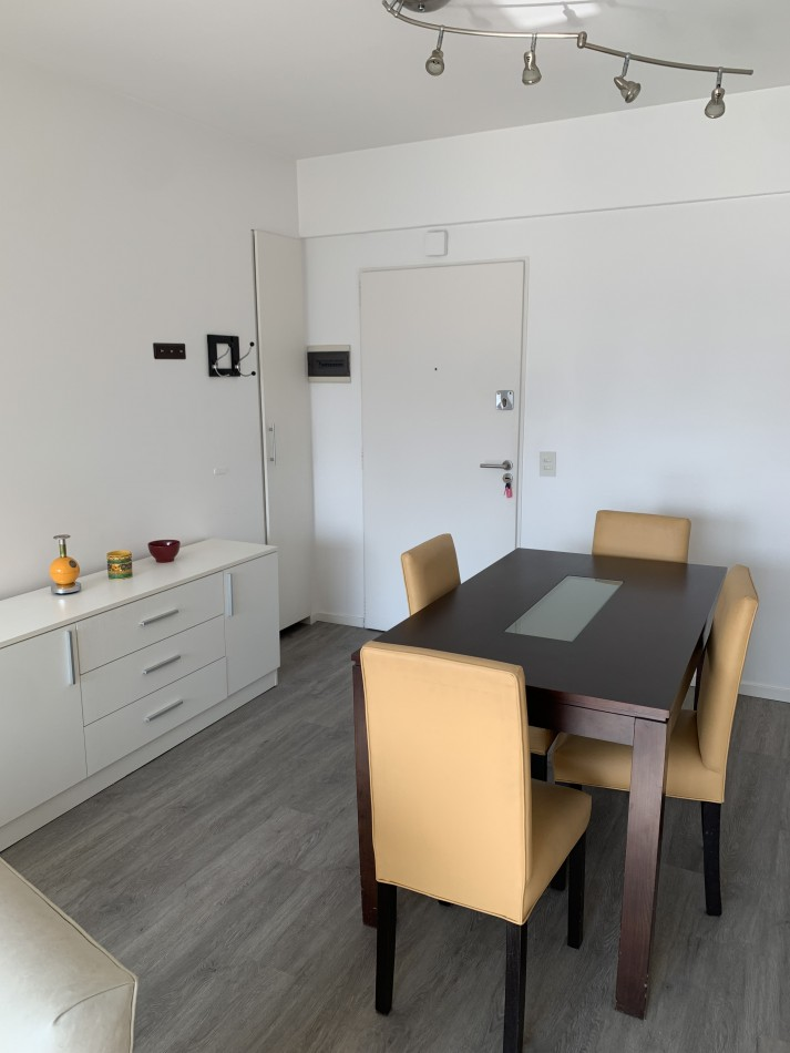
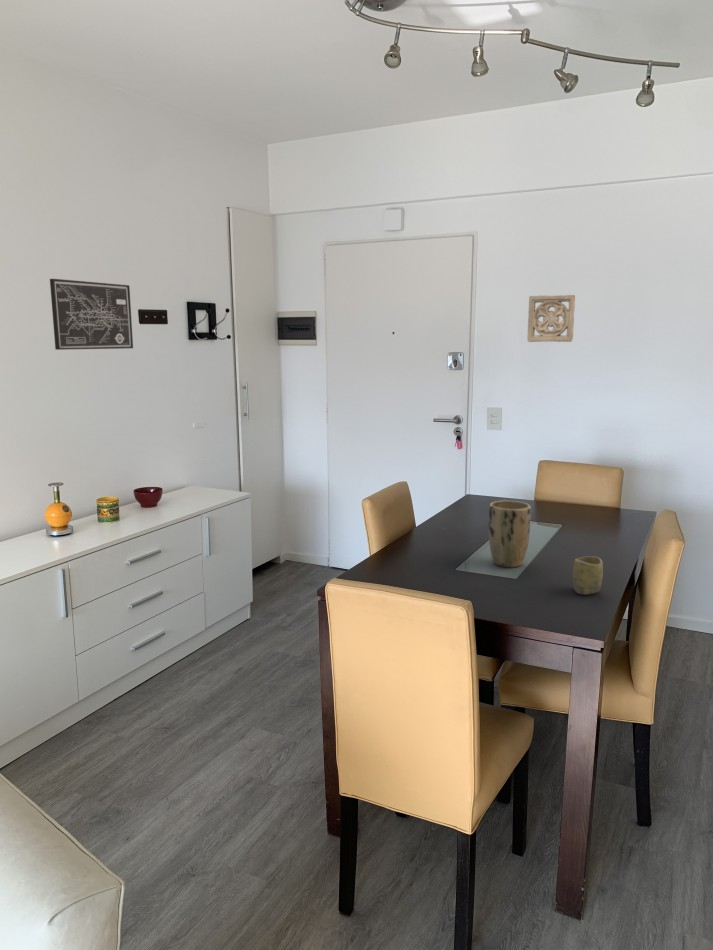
+ wall ornament (550, 319)
+ plant pot (508, 534)
+ wall art (94, 315)
+ cup (587, 575)
